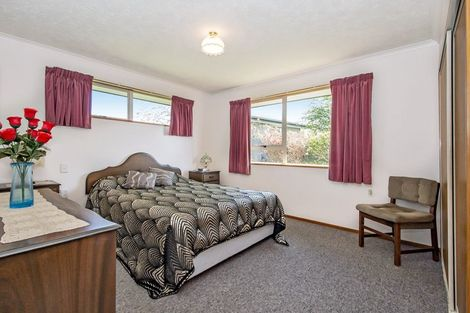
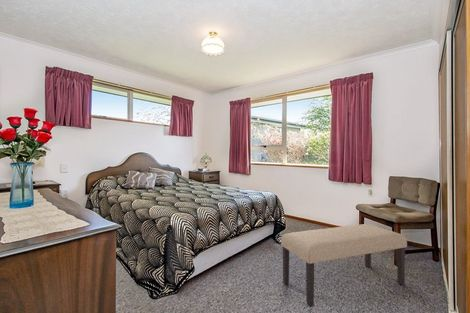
+ bench (343, 257)
